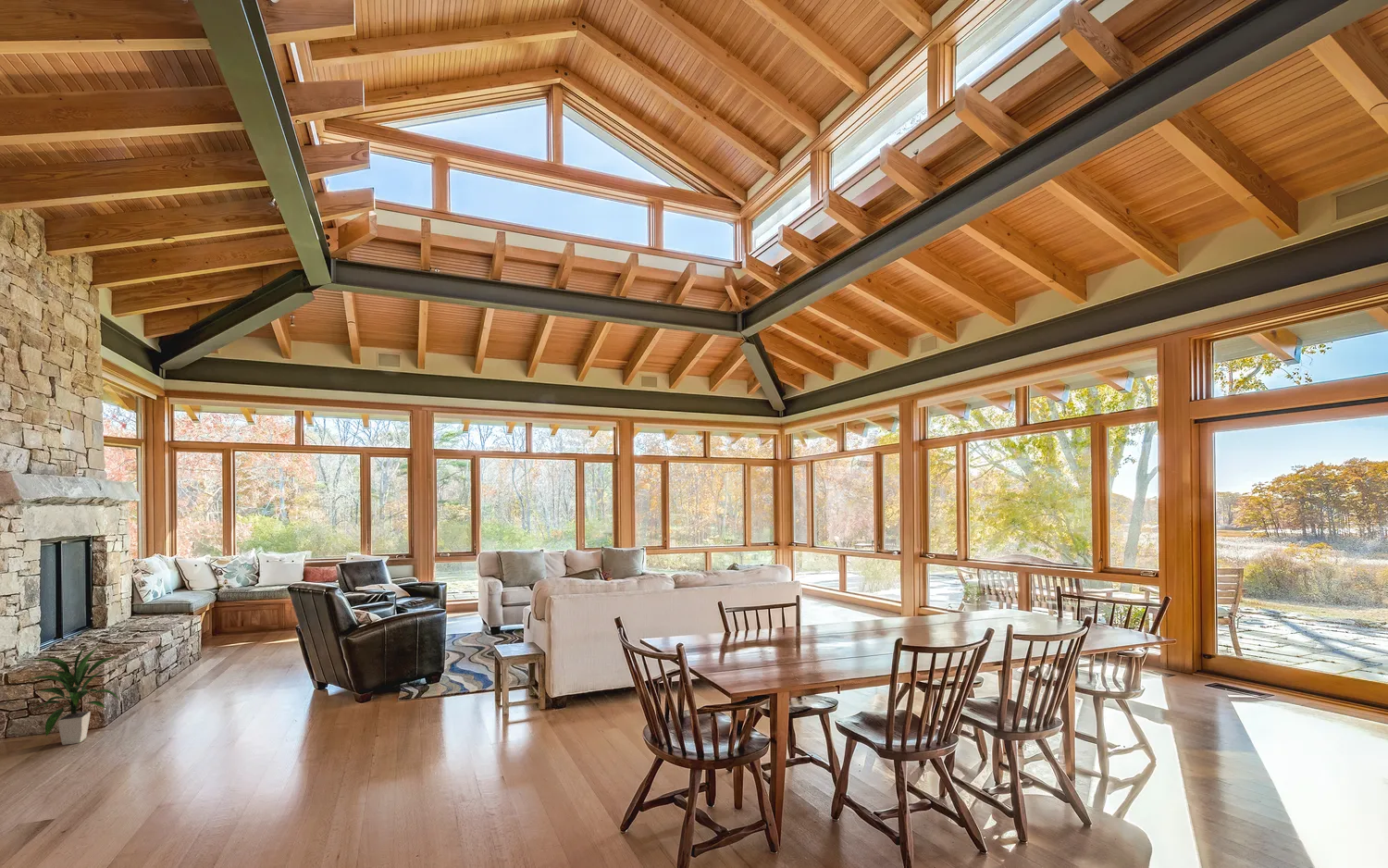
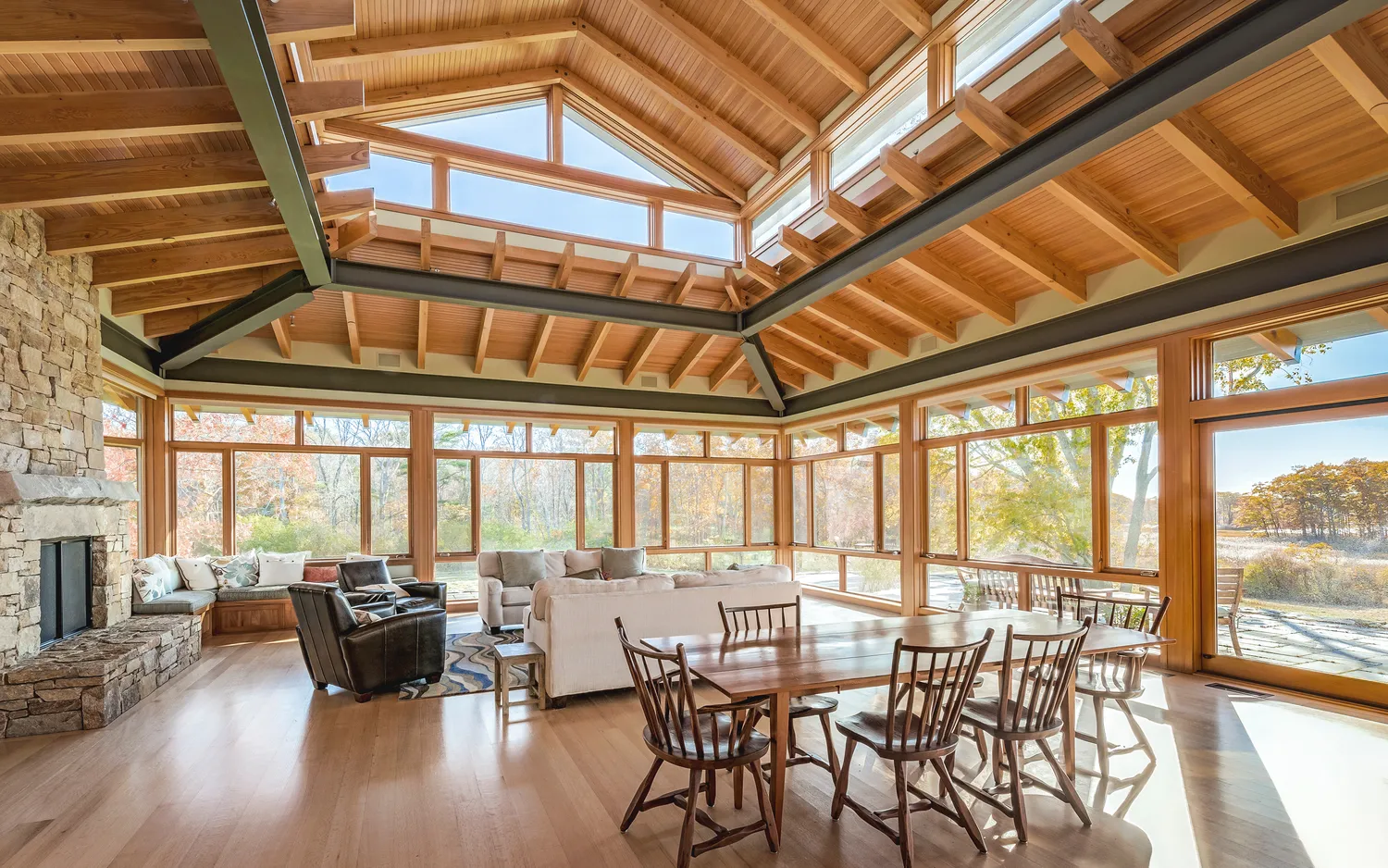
- indoor plant (70, 694)
